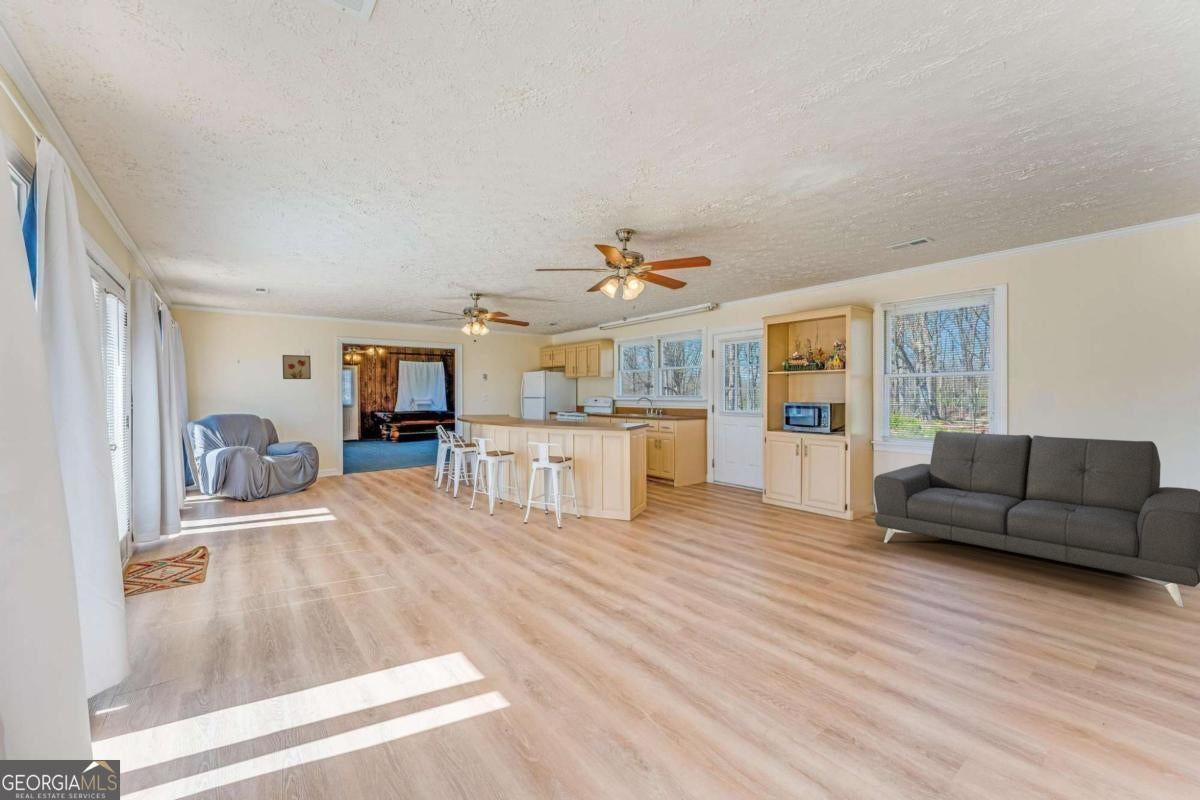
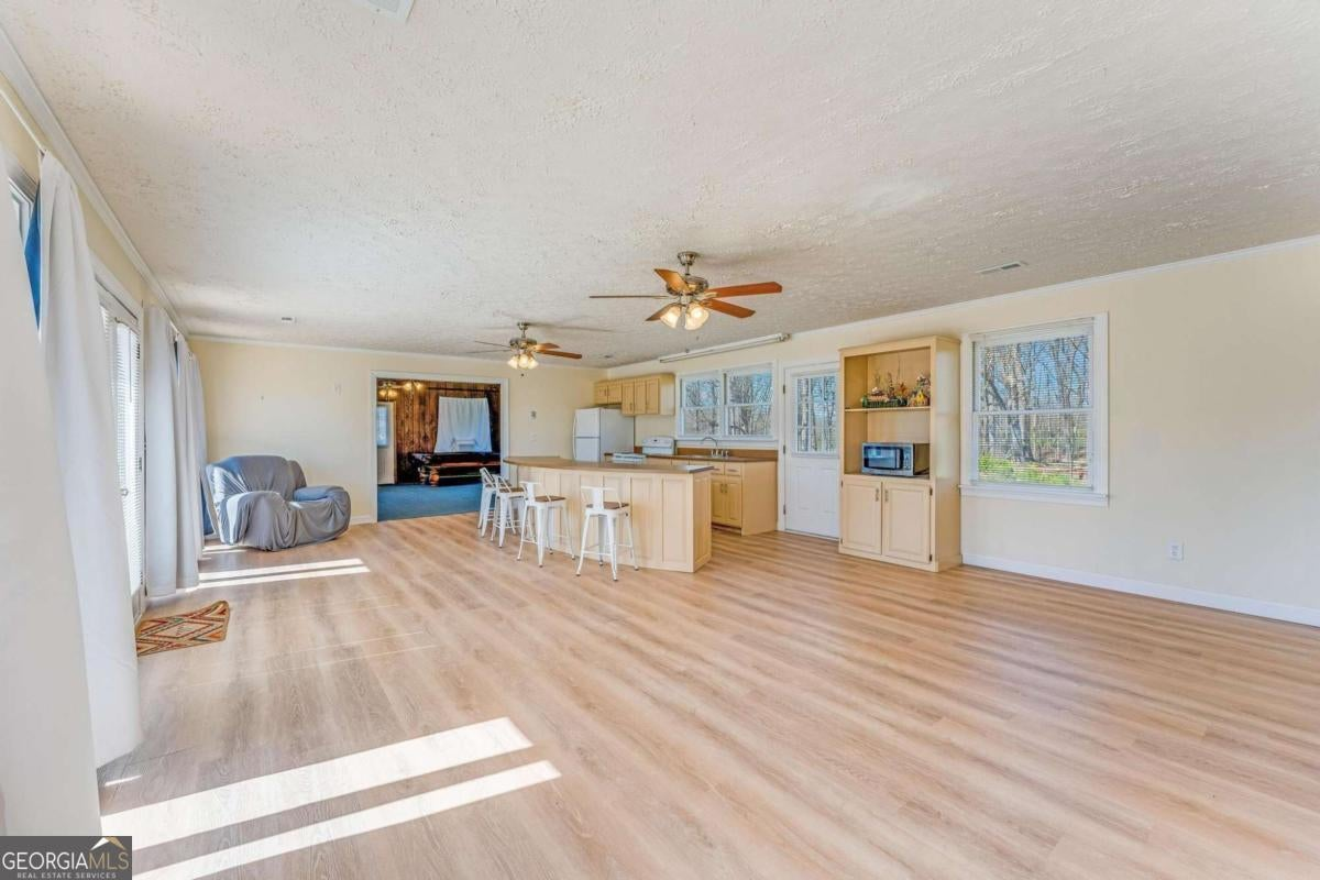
- wall art (296, 367)
- sofa (1022, 496)
